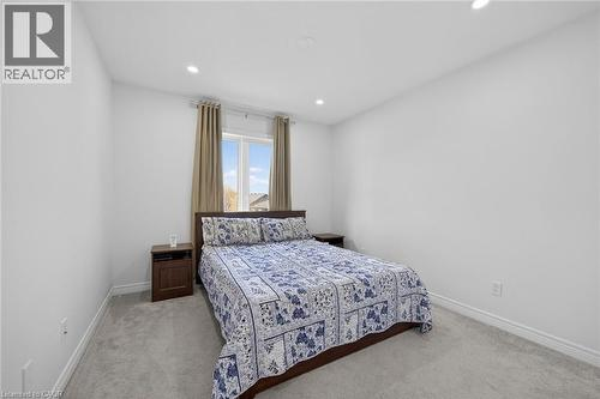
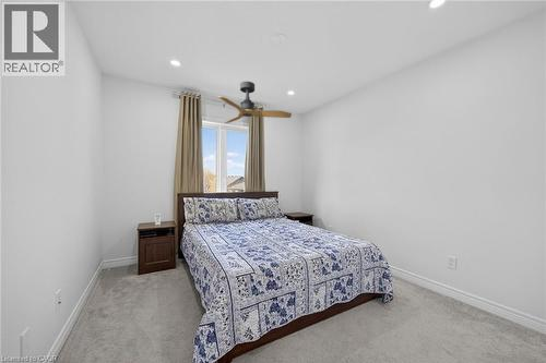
+ ceiling fan (252, 102)
